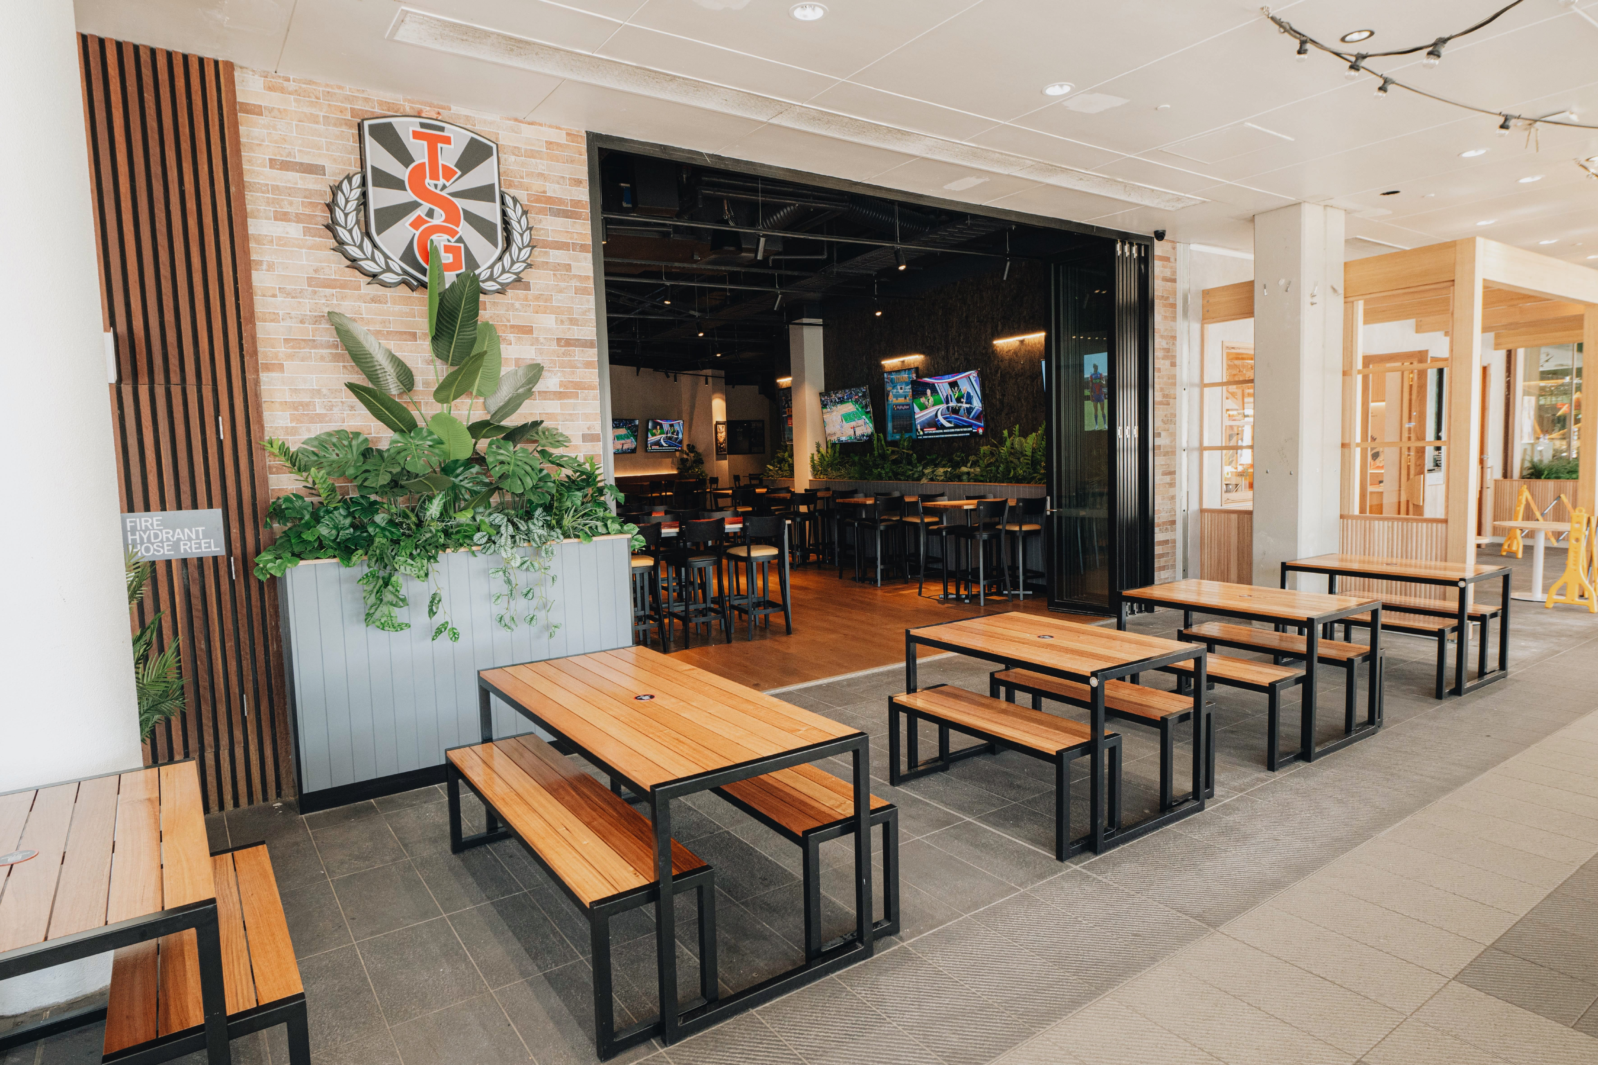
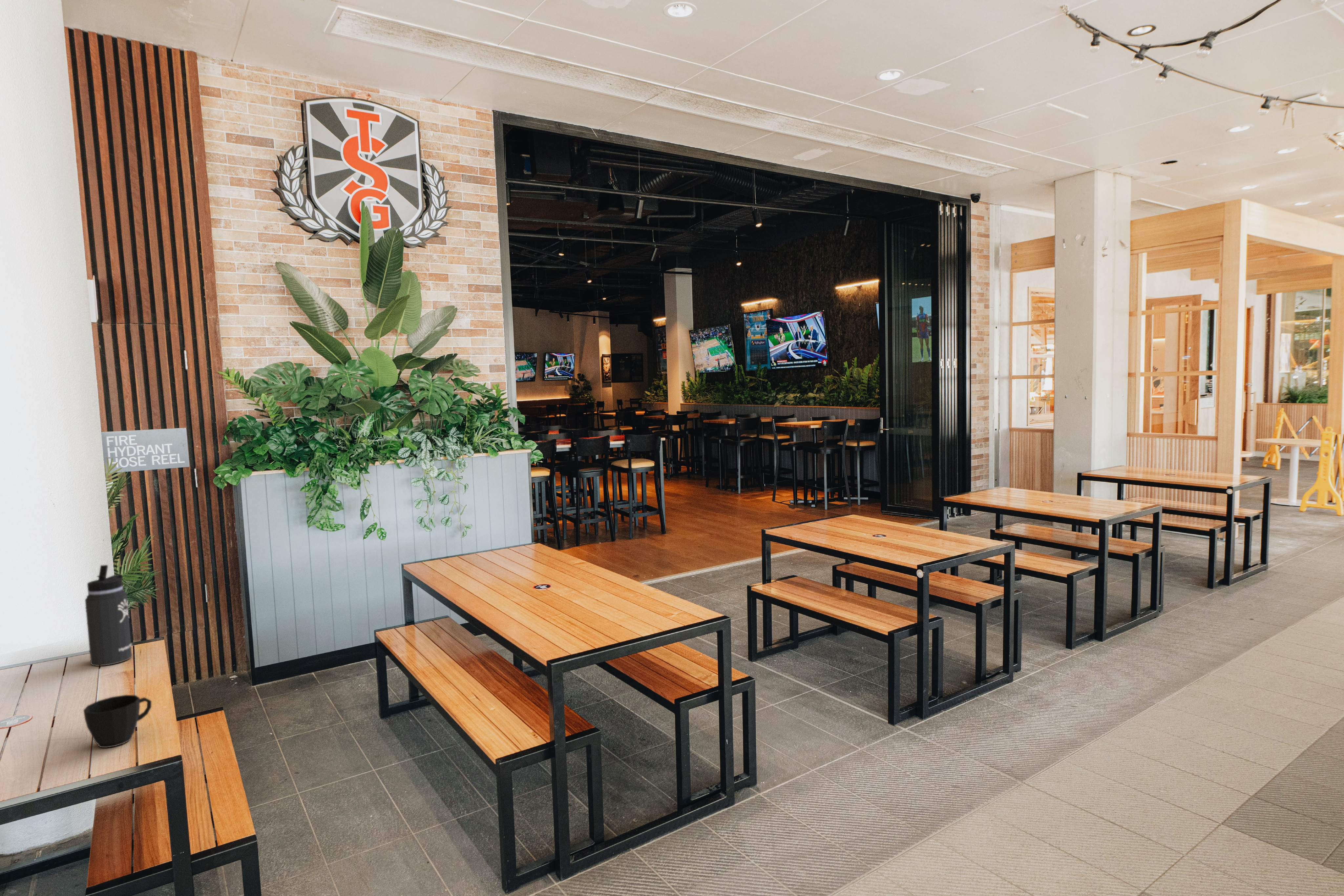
+ cup (117, 722)
+ thermos bottle (110, 612)
